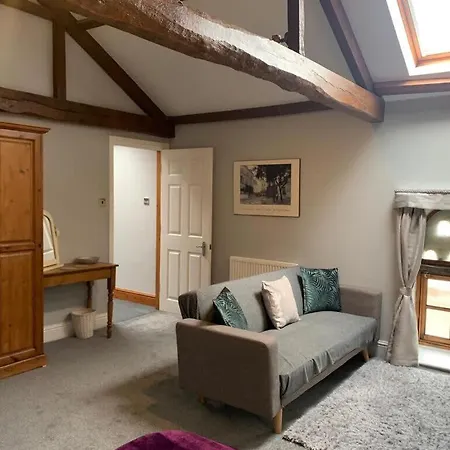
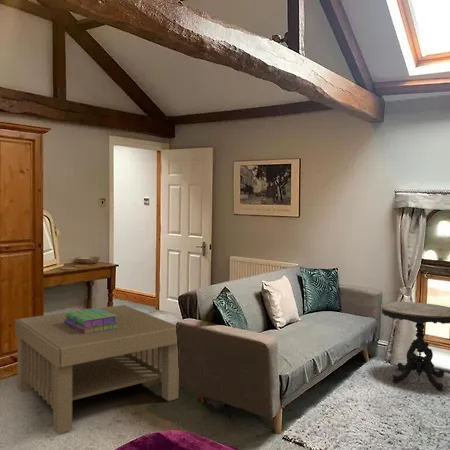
+ coffee table (96, 358)
+ stack of books (91, 319)
+ side table (418, 343)
